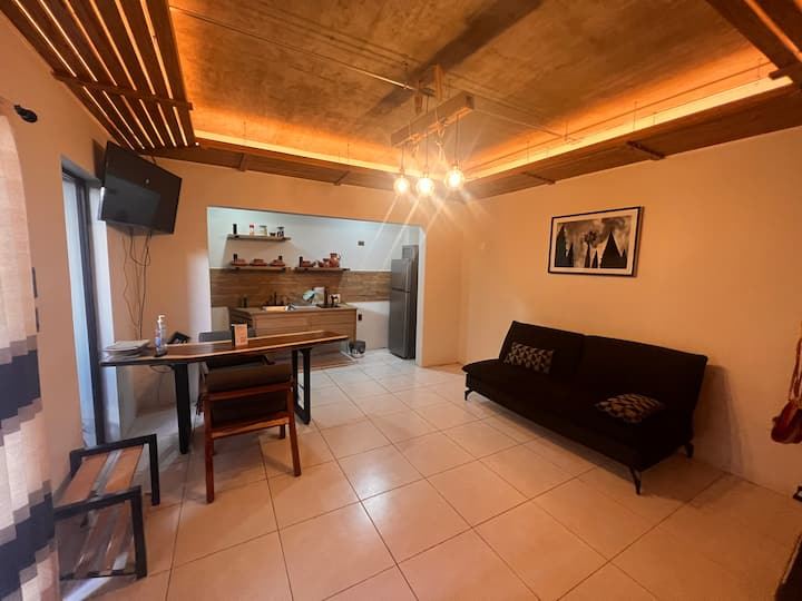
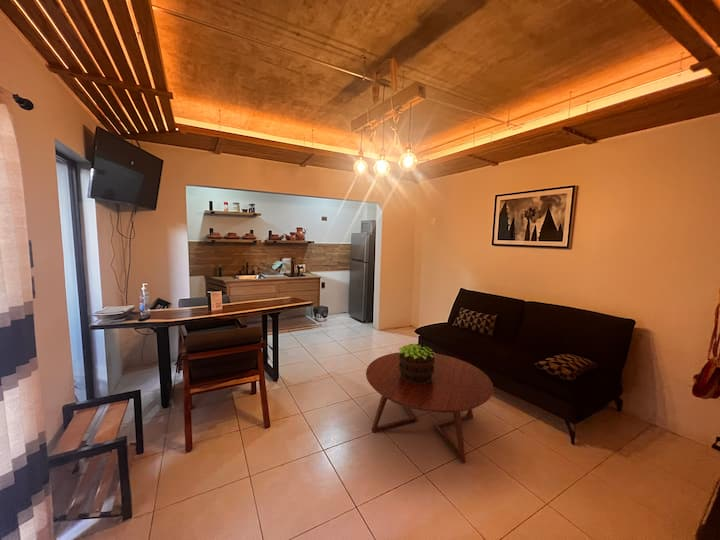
+ potted plant (416, 360)
+ coffee table (425, 399)
